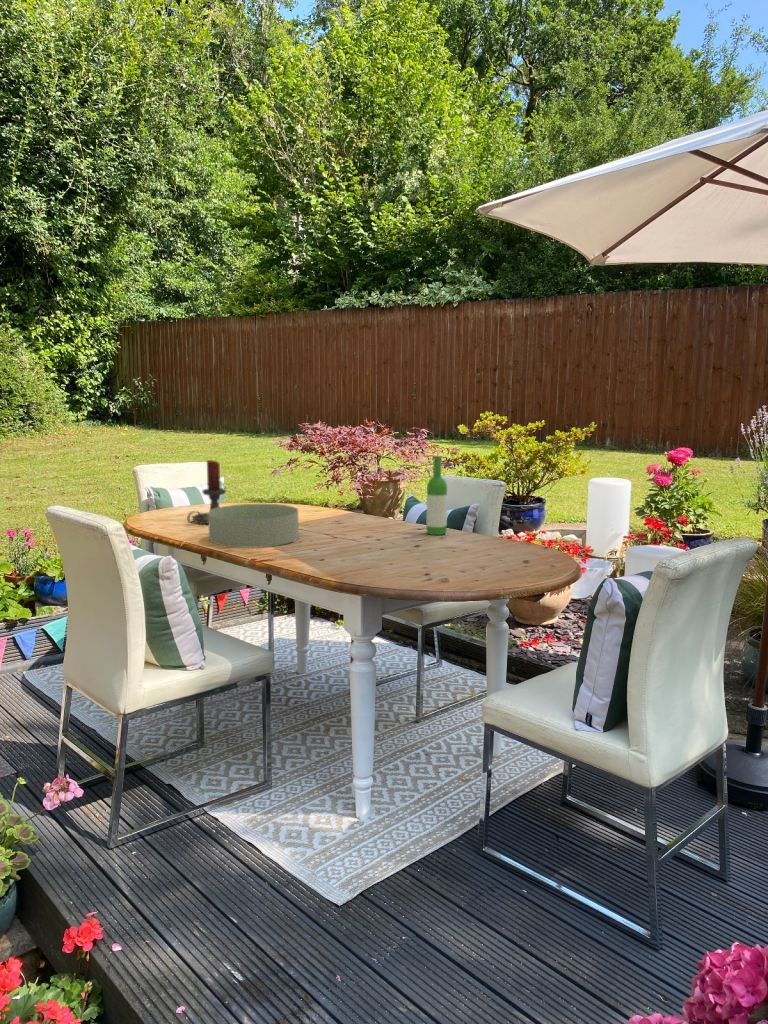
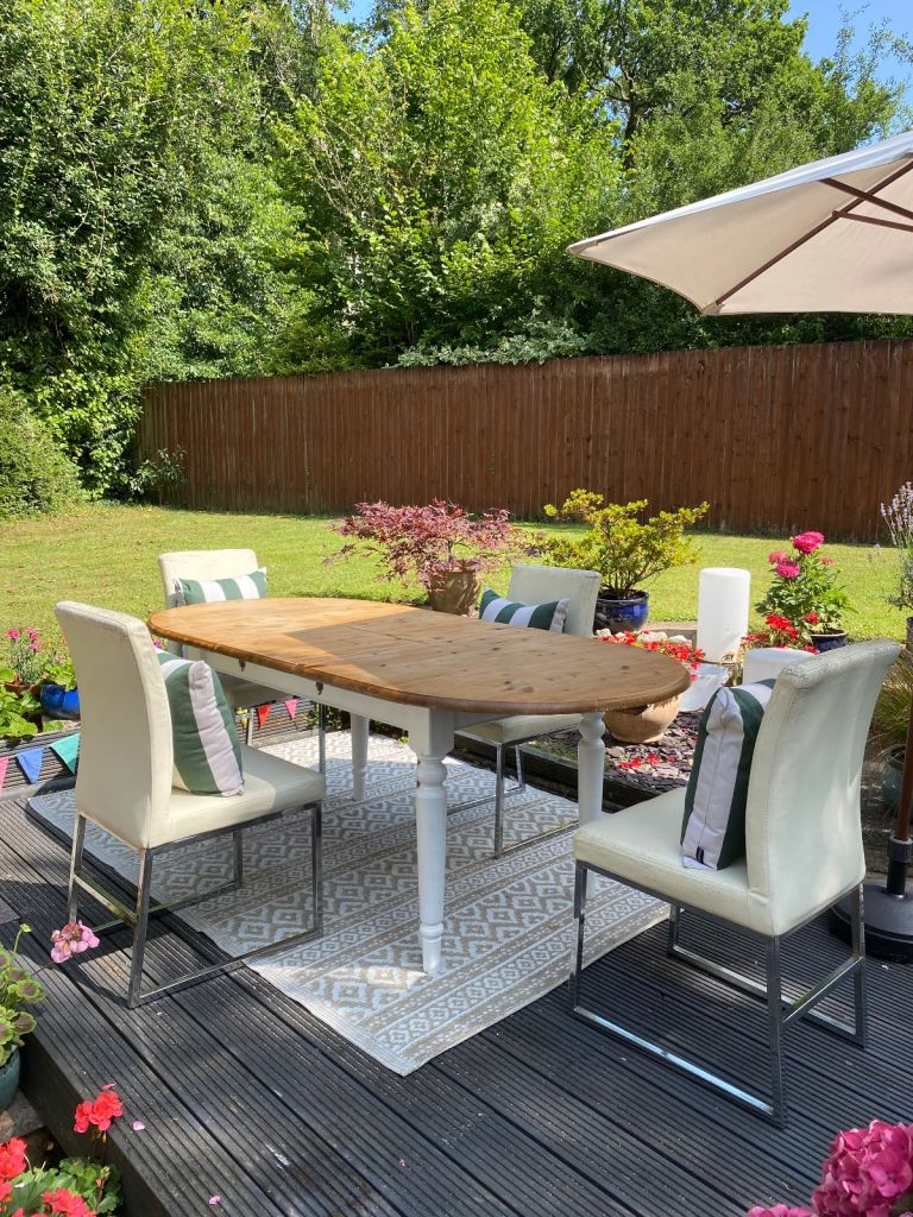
- candle holder (209, 491)
- wine bottle (436, 495)
- bowl (254, 524)
